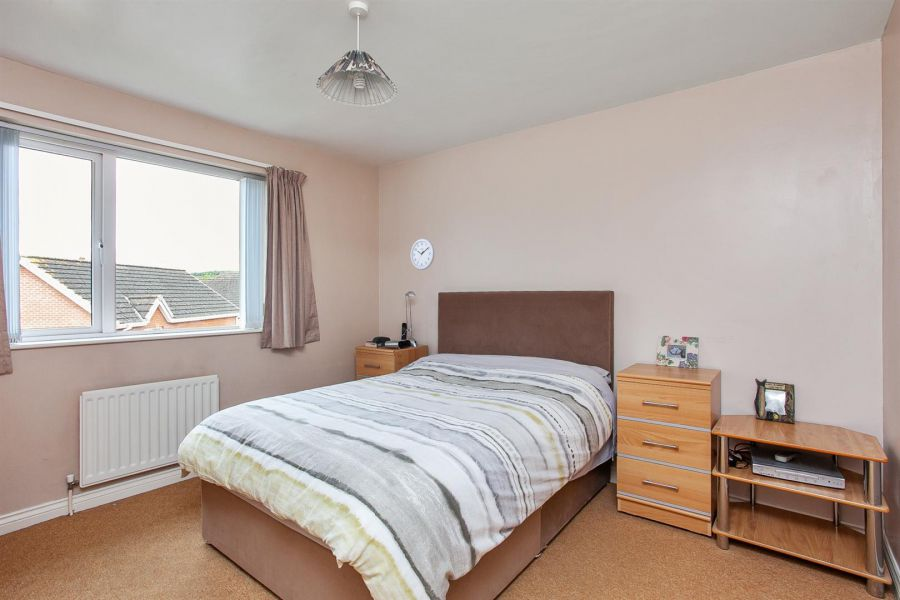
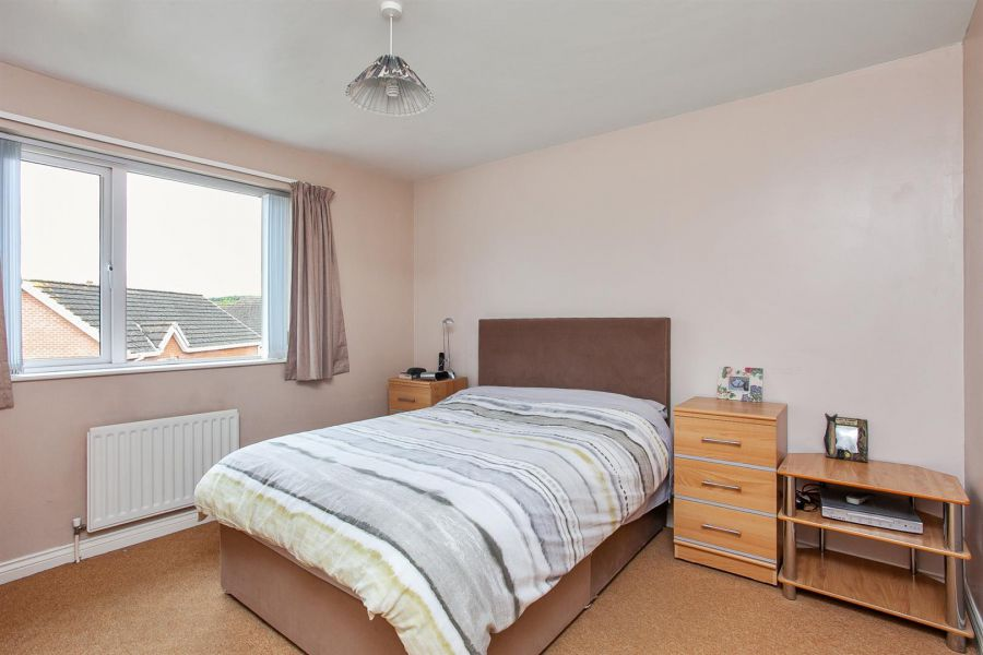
- wall clock (421, 254)
